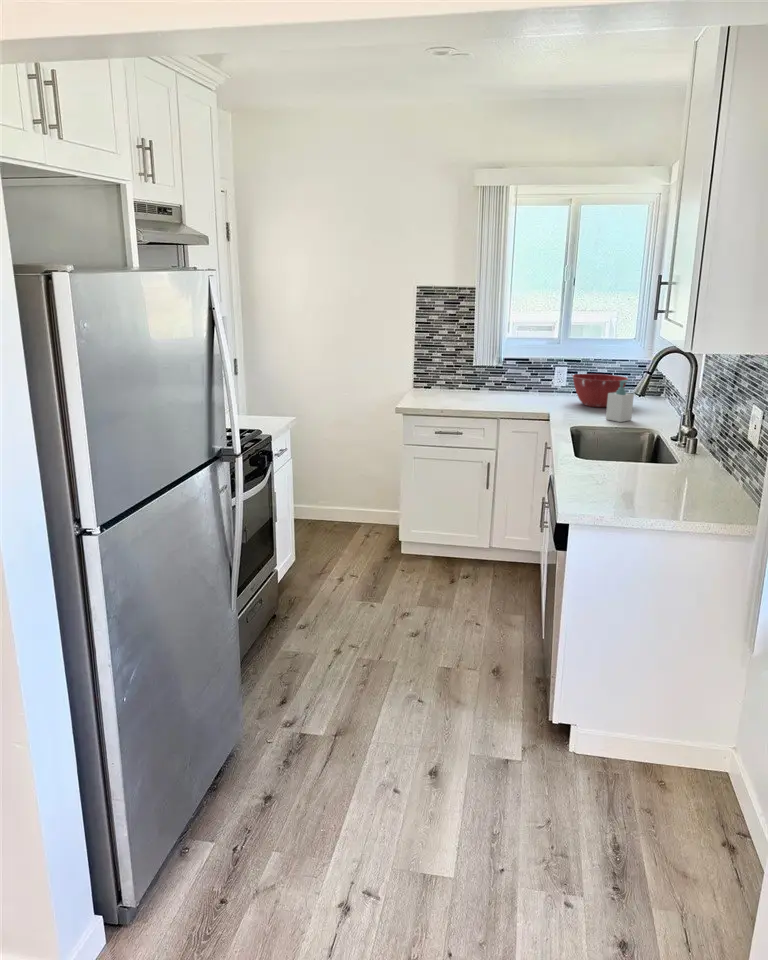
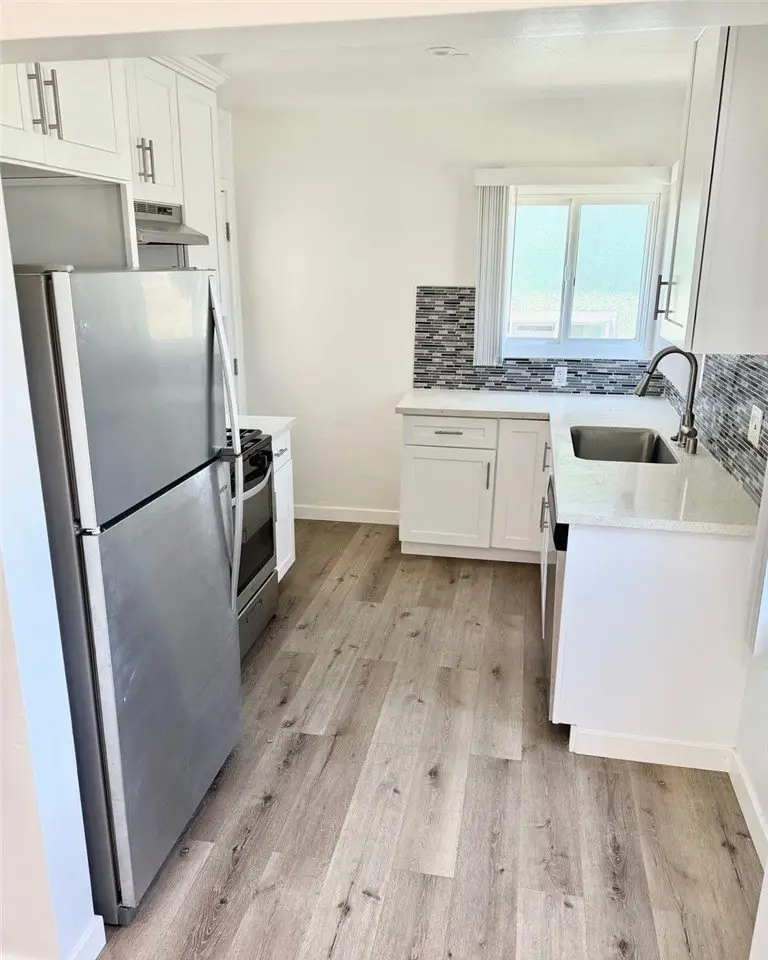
- soap bottle (620, 400)
- mixing bowl (598, 391)
